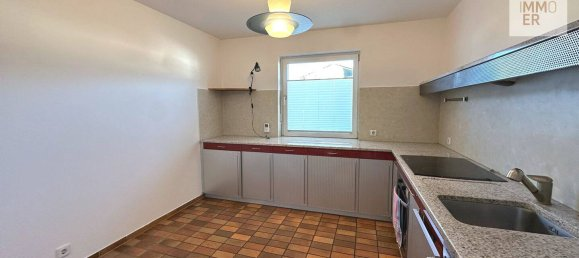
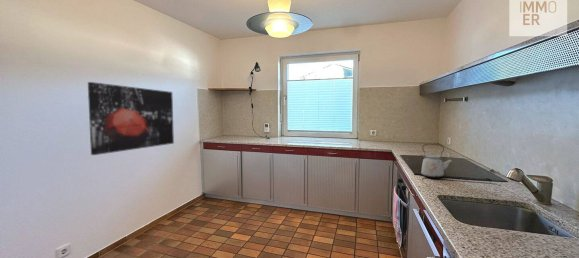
+ wall art (138, 118)
+ kettle (436, 160)
